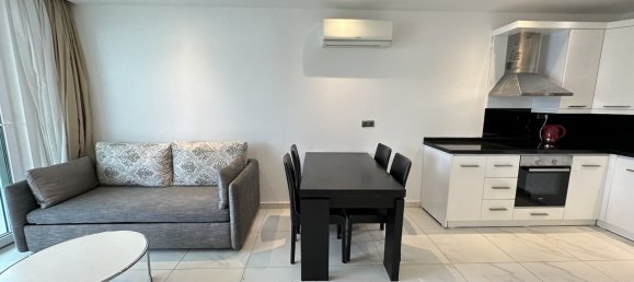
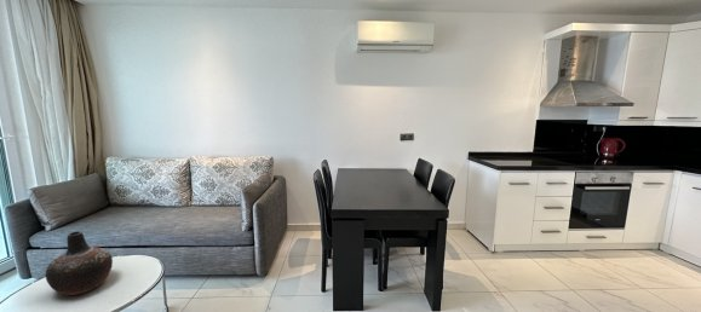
+ vase (79, 260)
